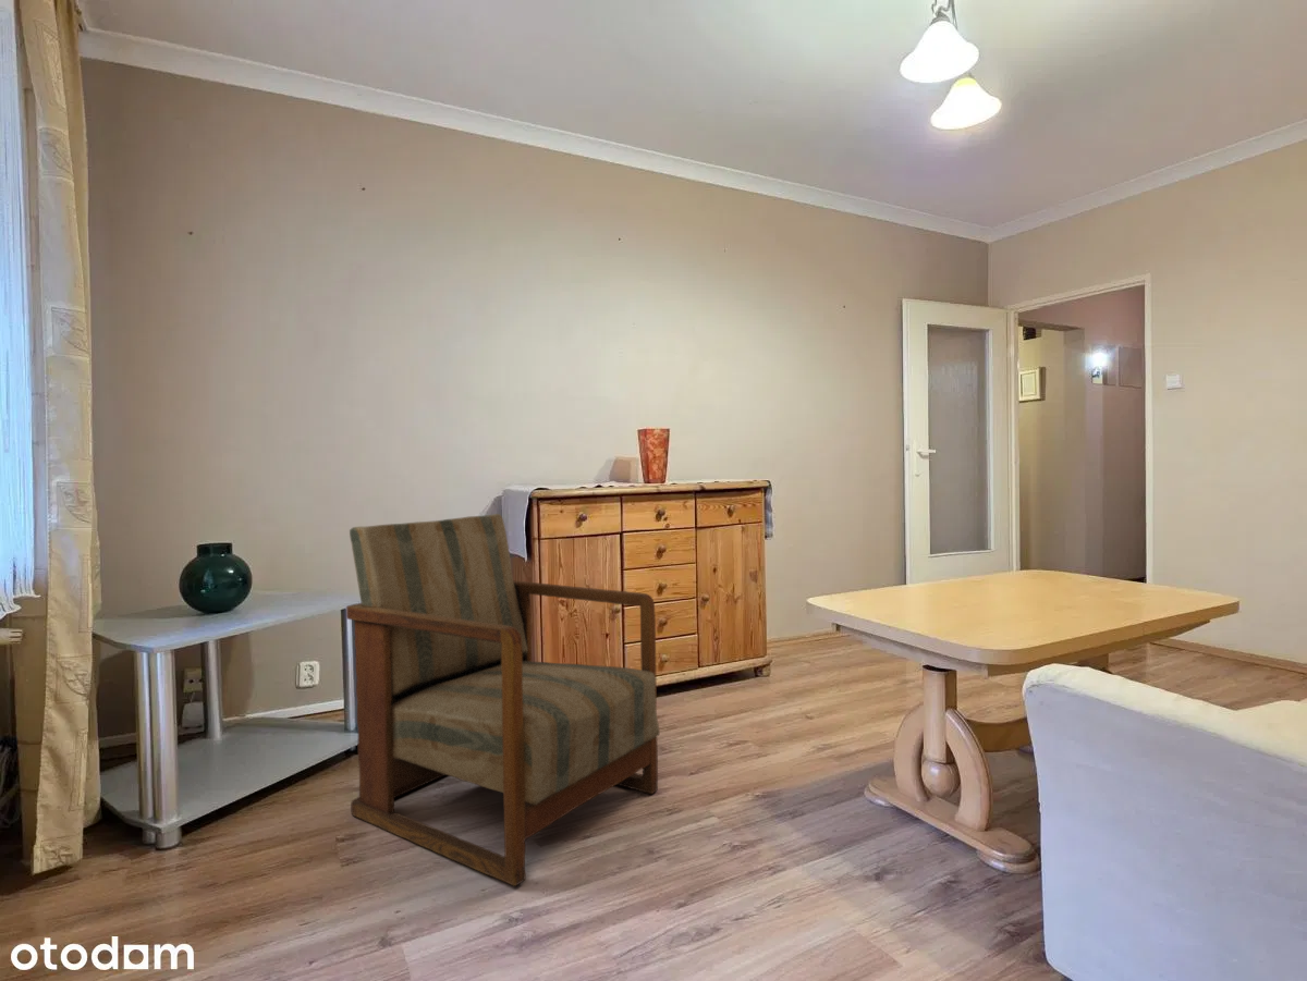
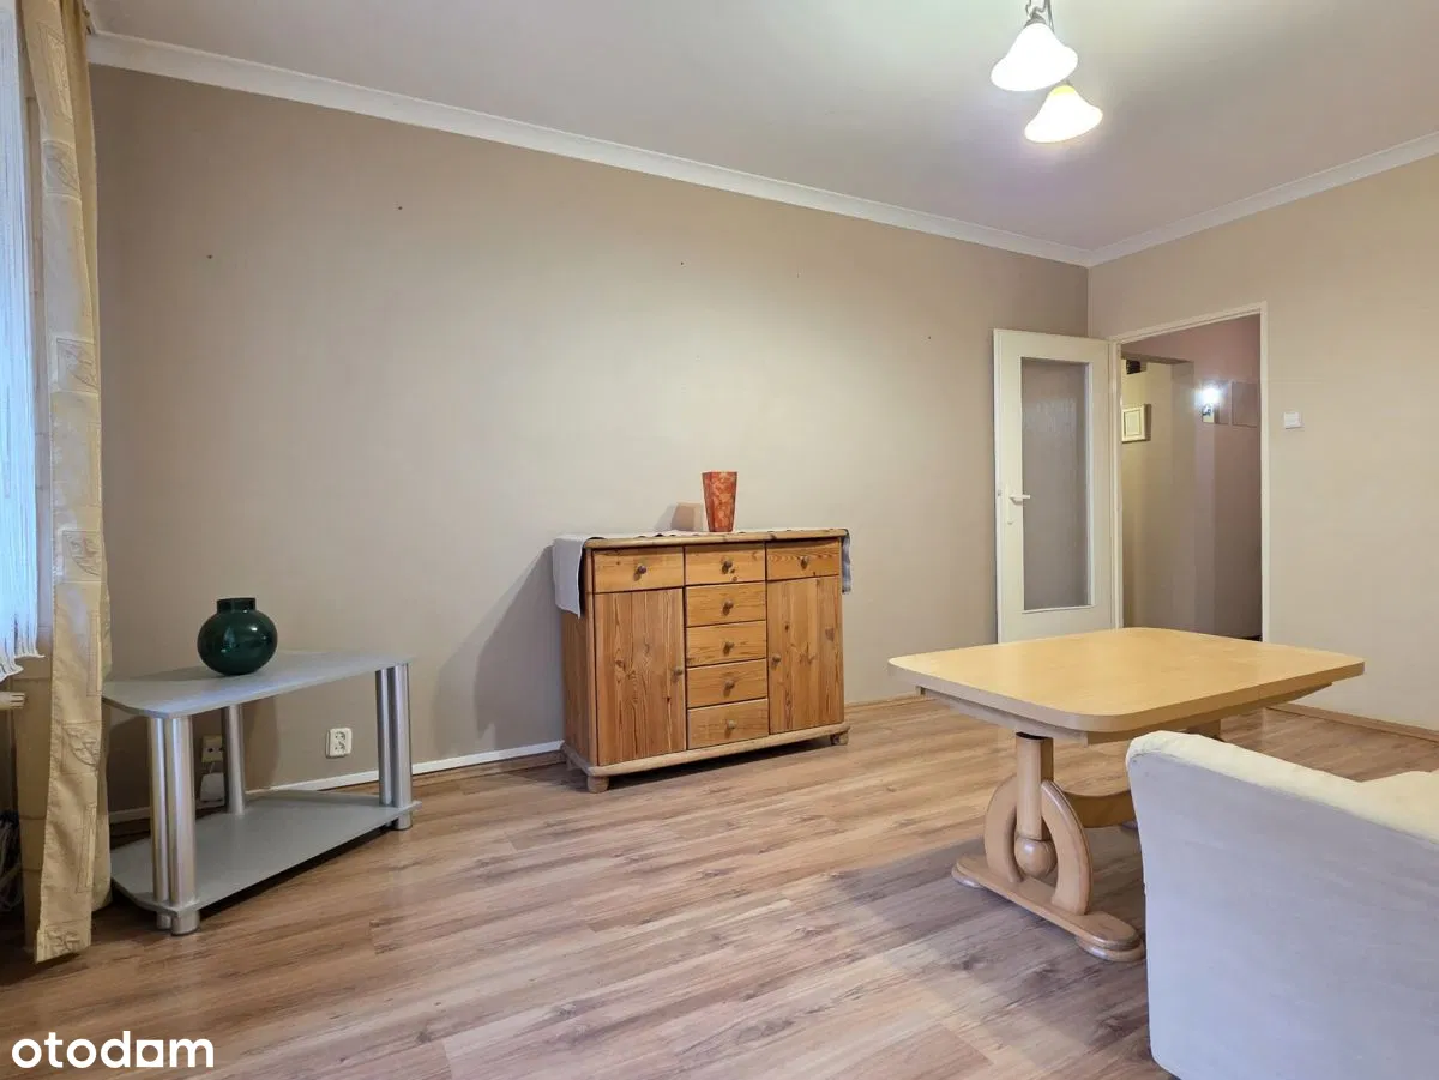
- armchair (505, 661)
